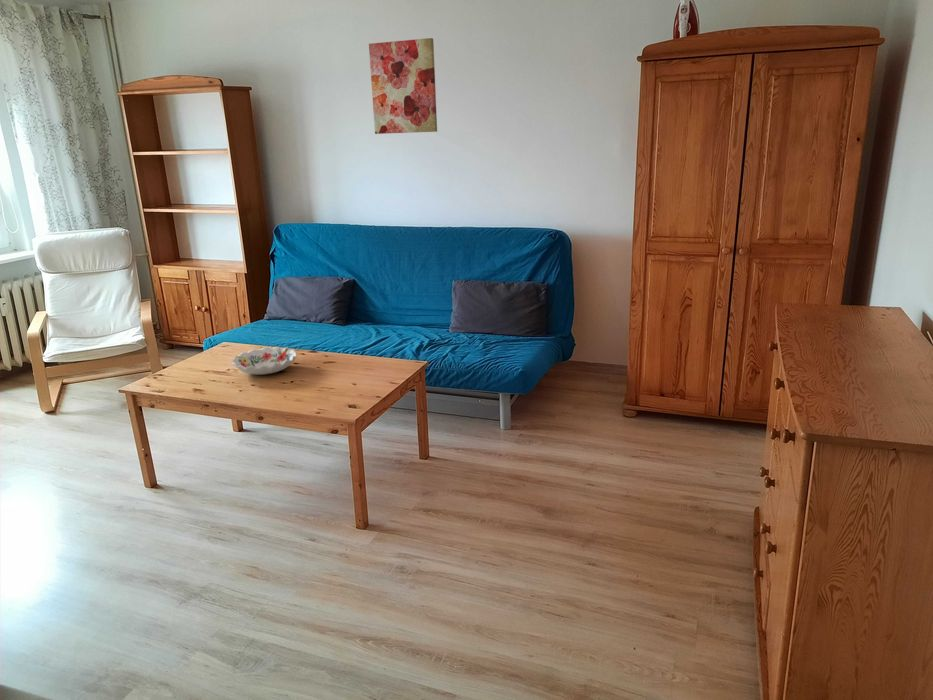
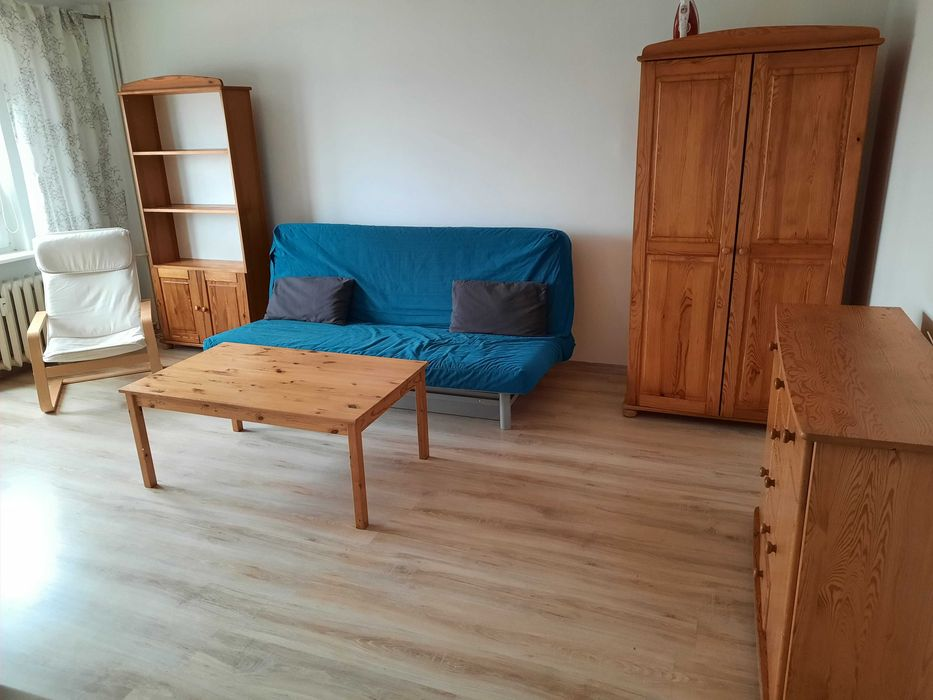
- decorative bowl (265, 362)
- wall art (403, 87)
